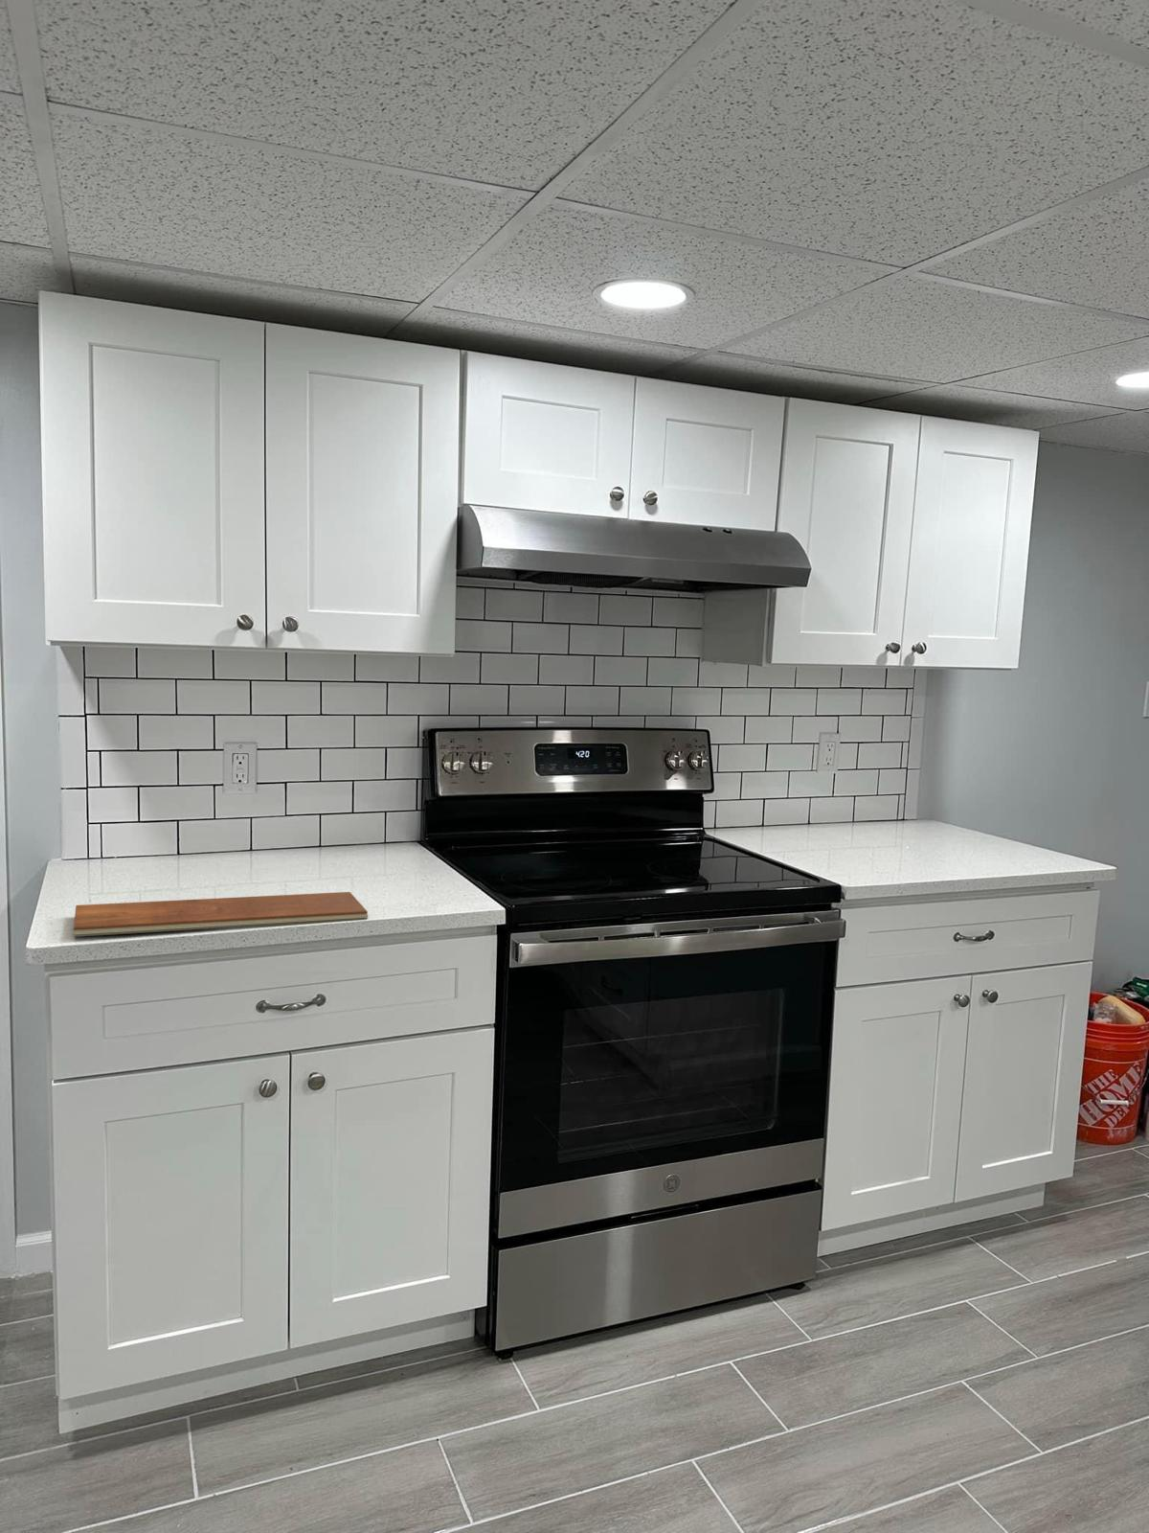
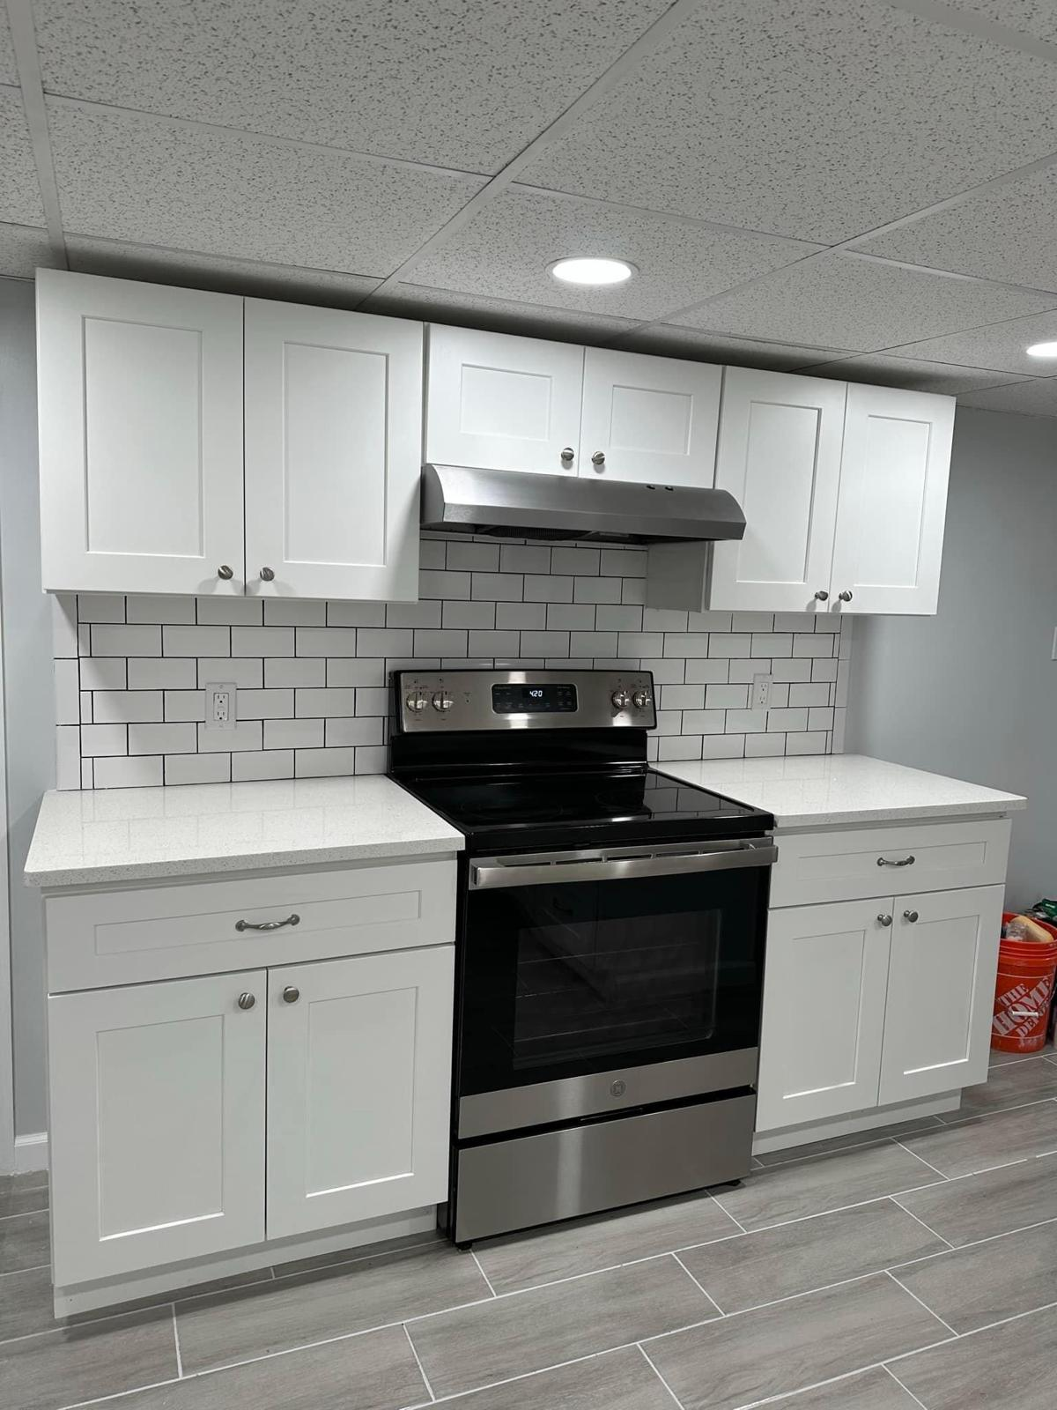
- chopping board (223, 913)
